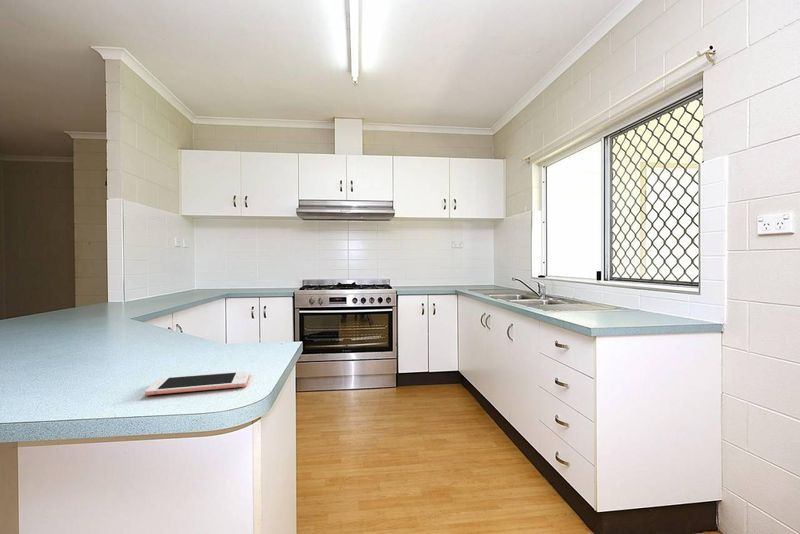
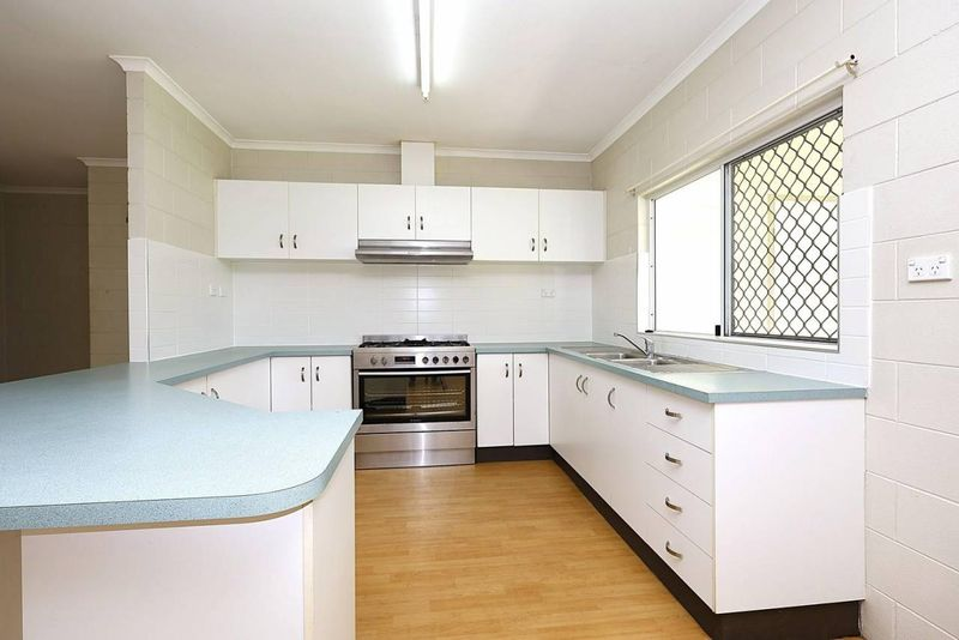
- cell phone (201, 382)
